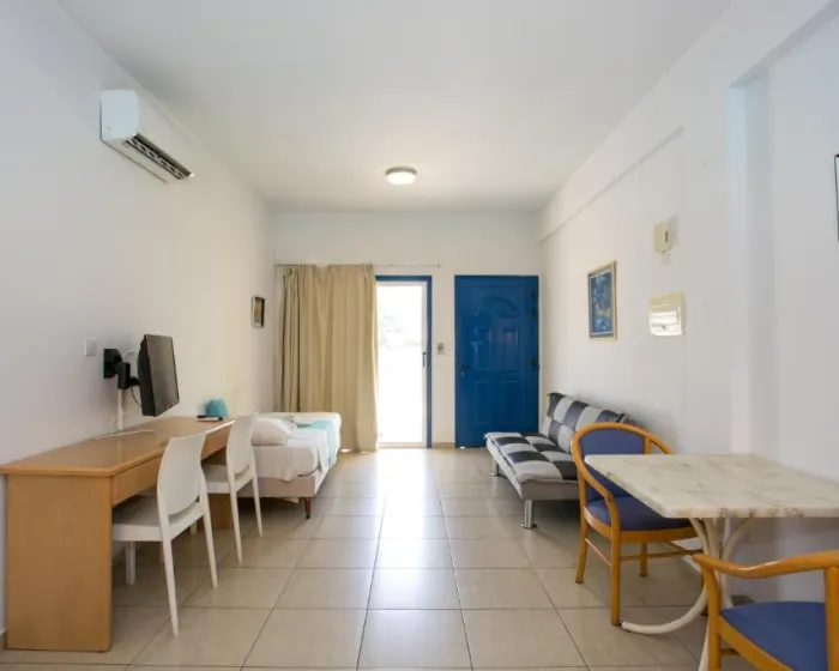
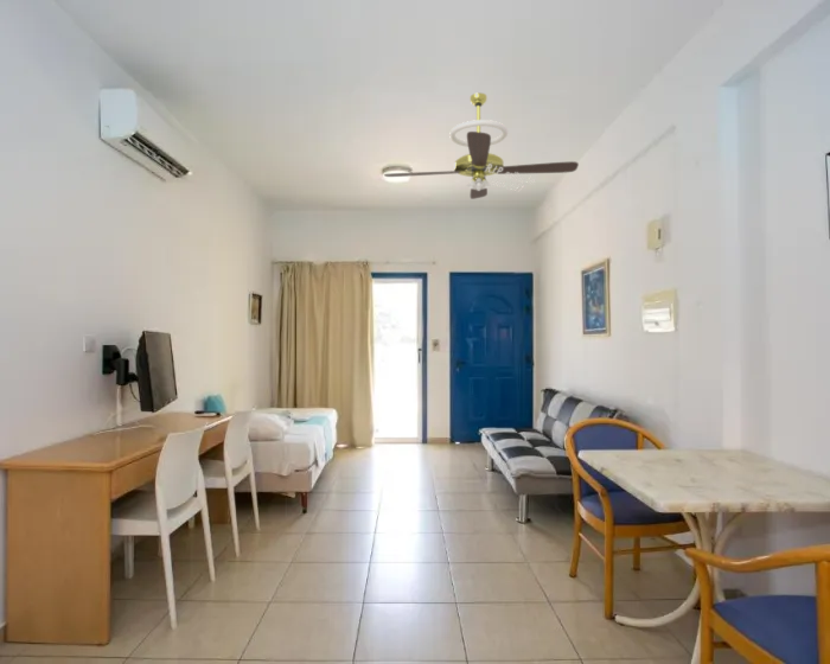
+ ceiling fan (478, 147)
